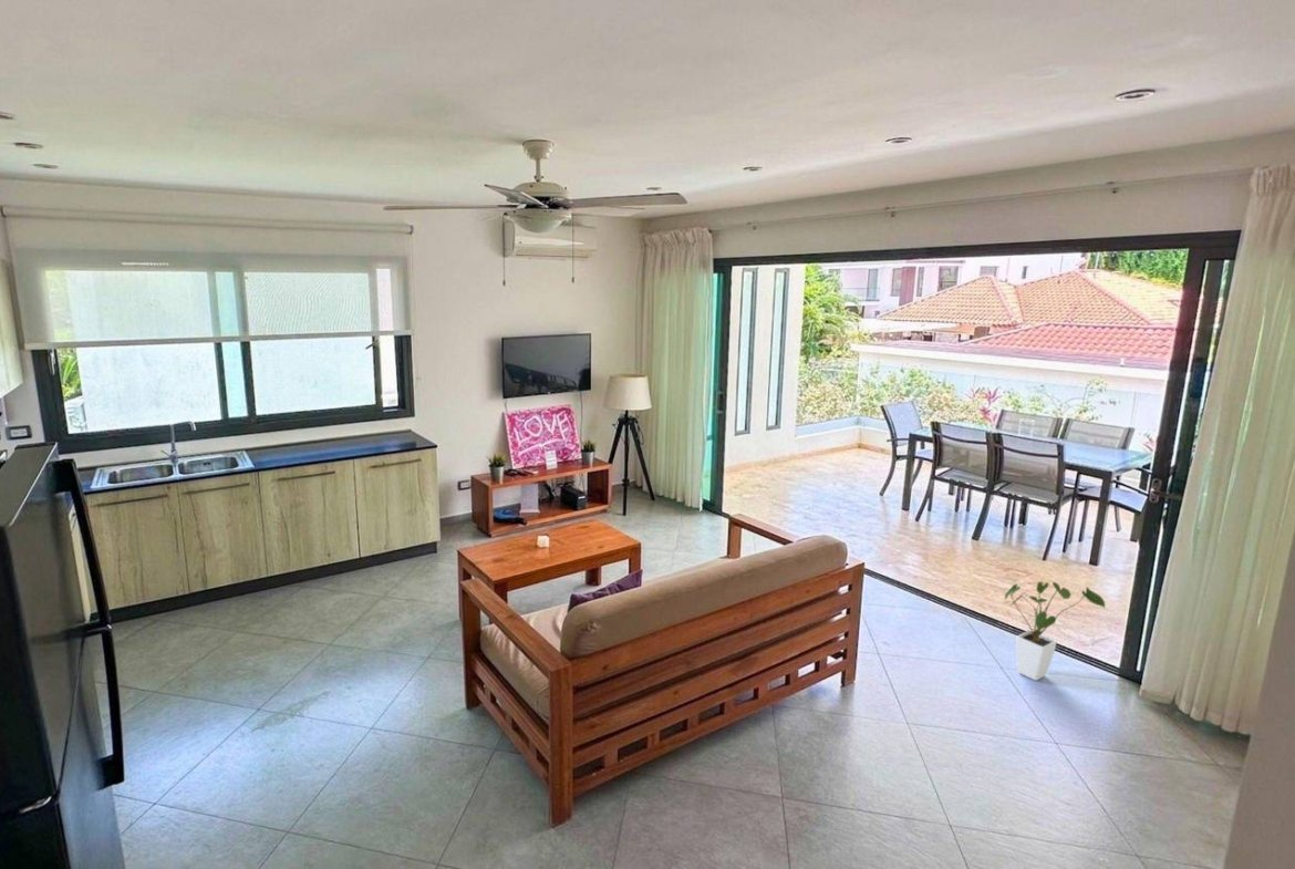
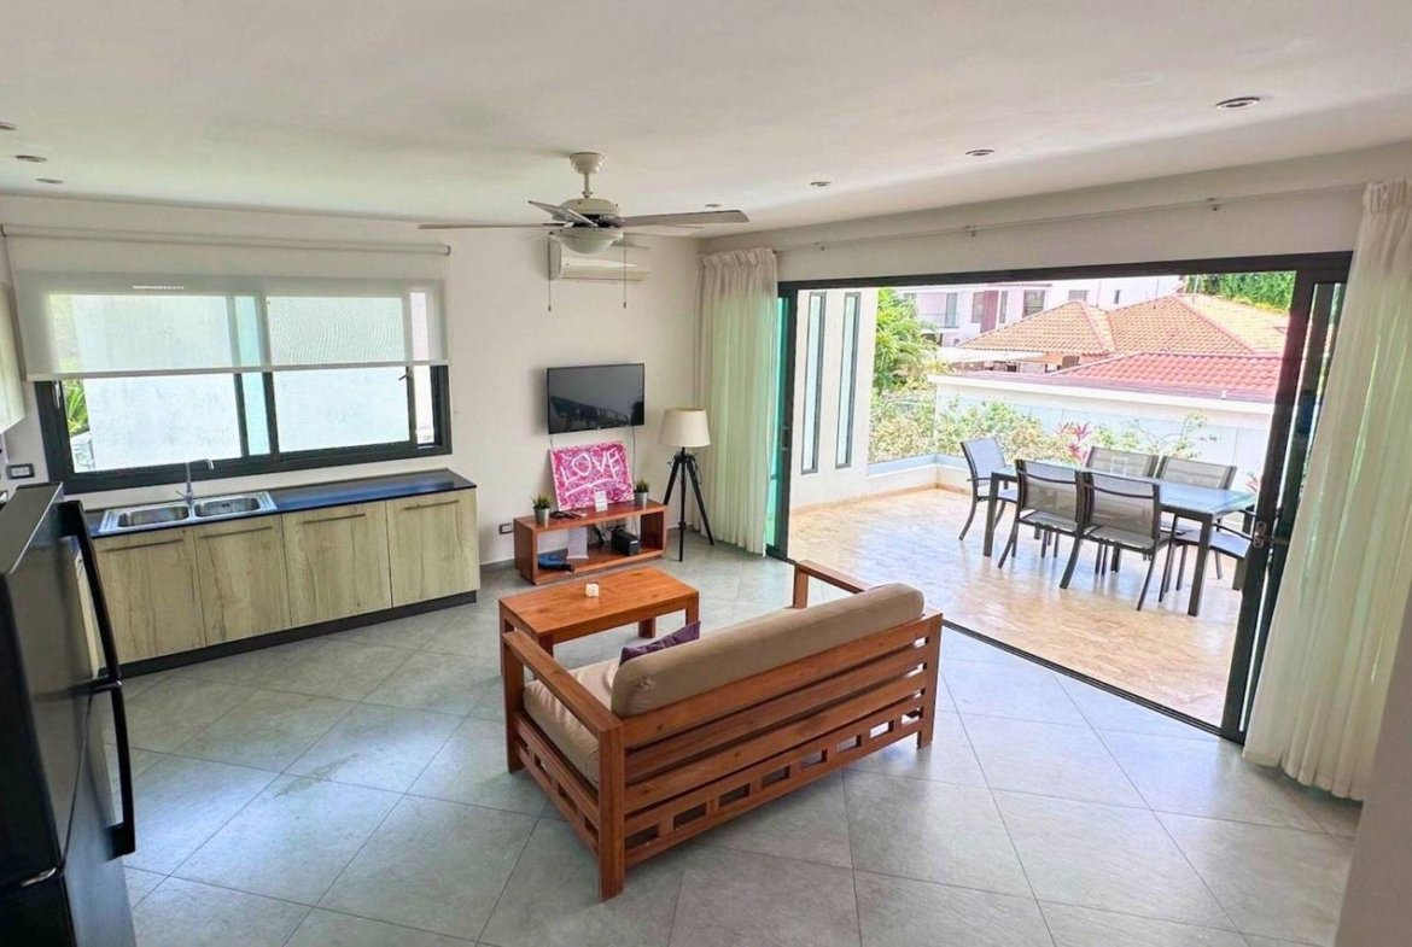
- house plant (1044, 630)
